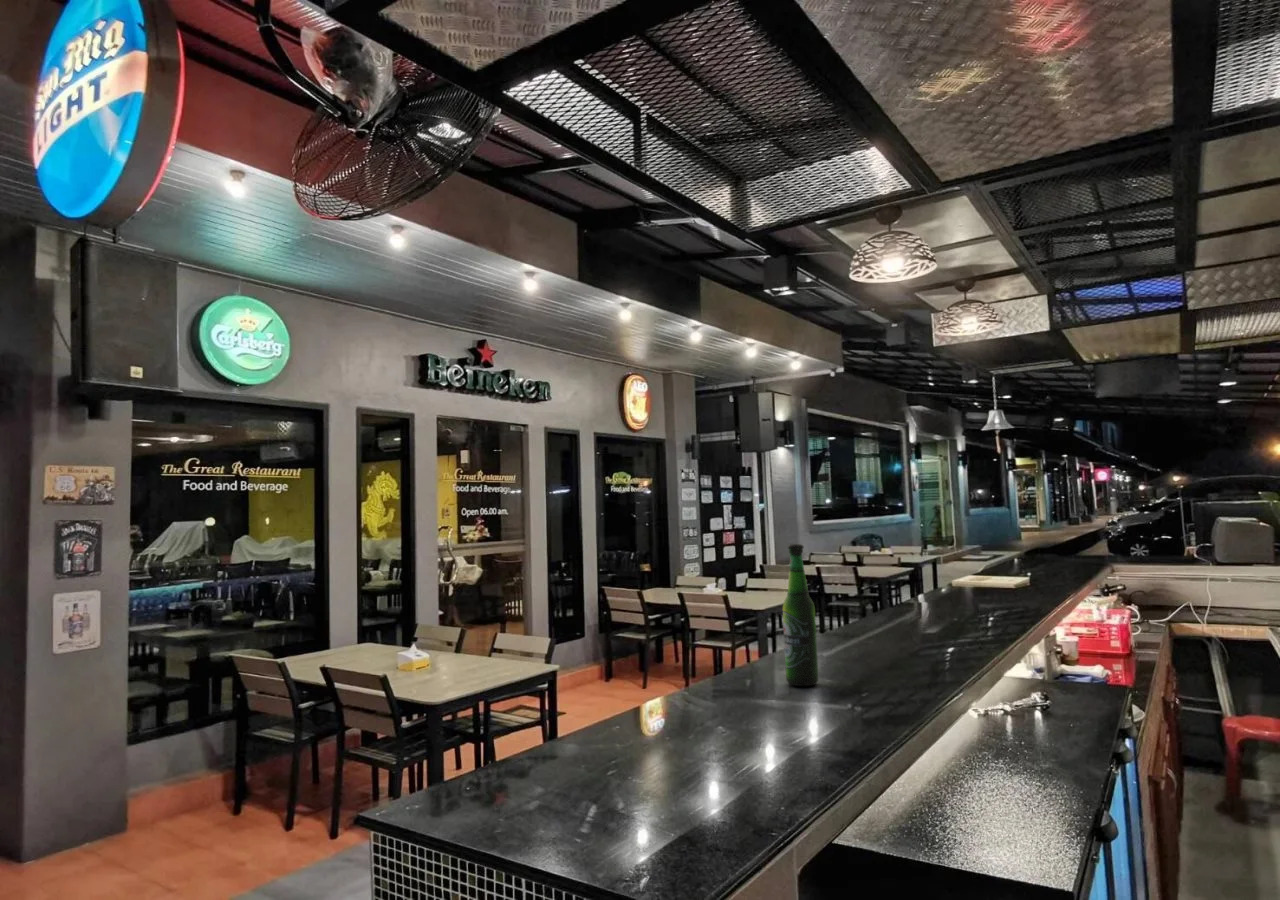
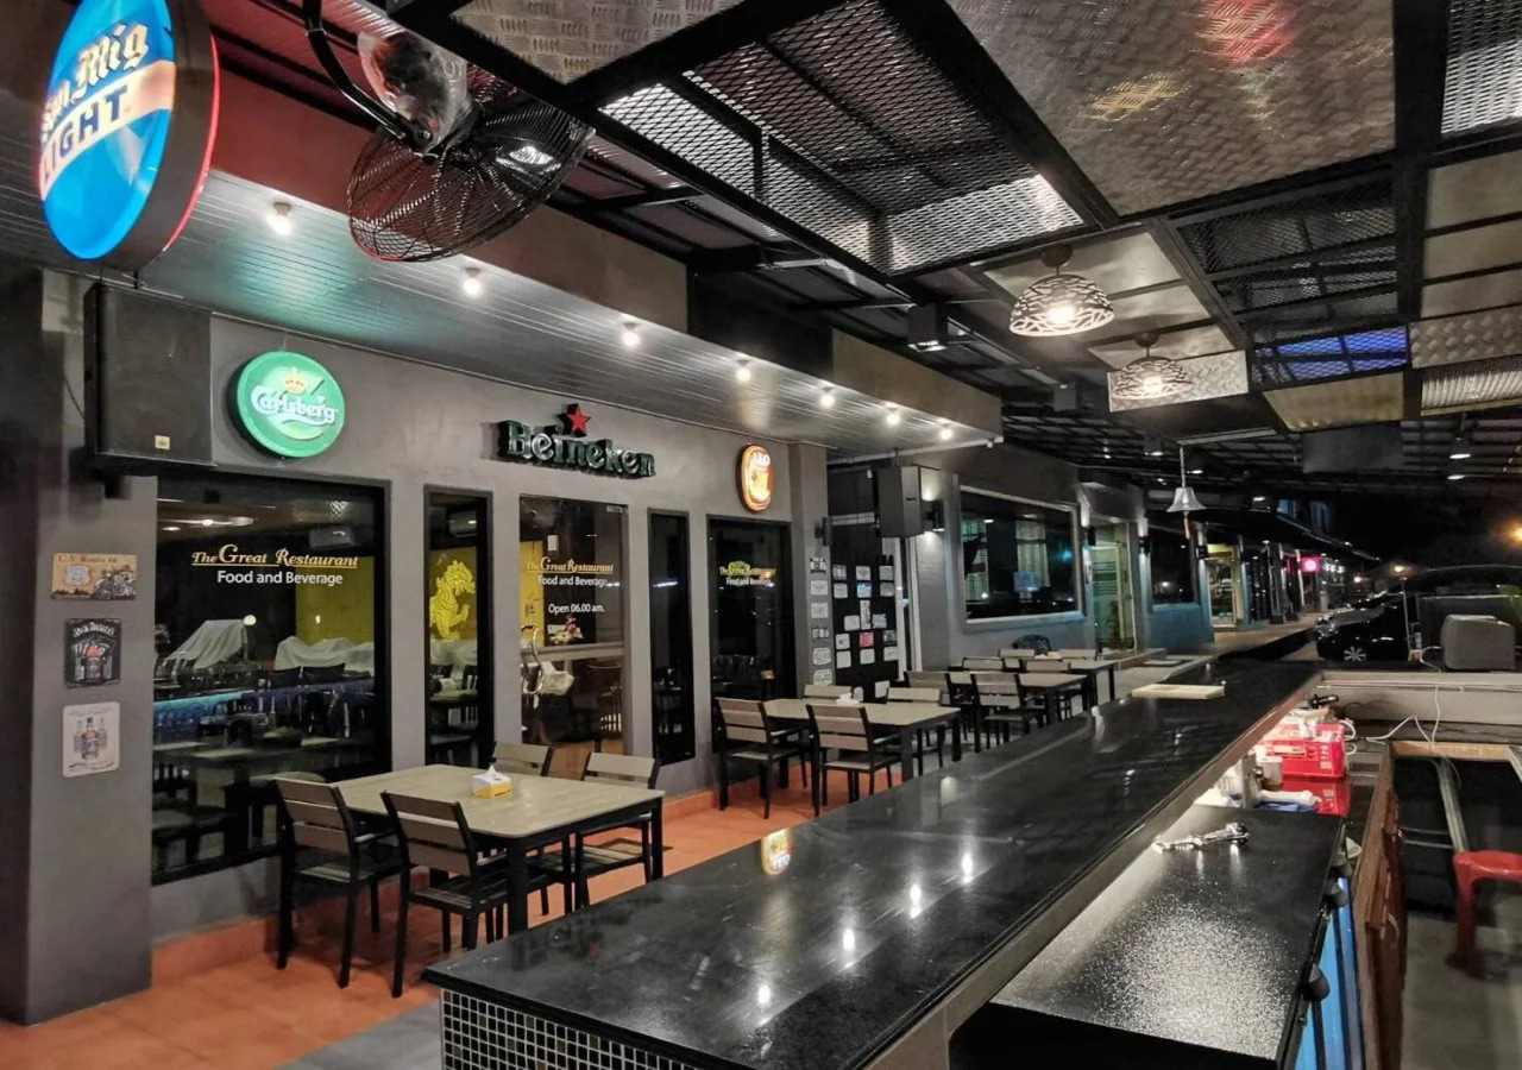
- beer bottle (798, 613)
